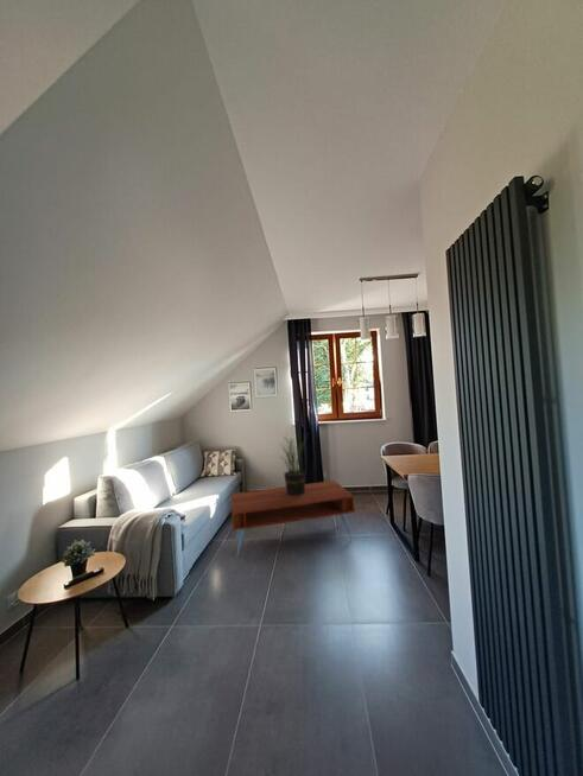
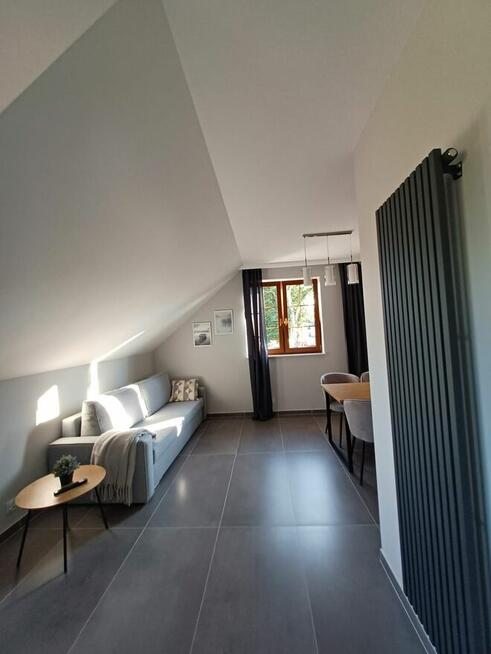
- coffee table (291, 517)
- potted plant (296, 463)
